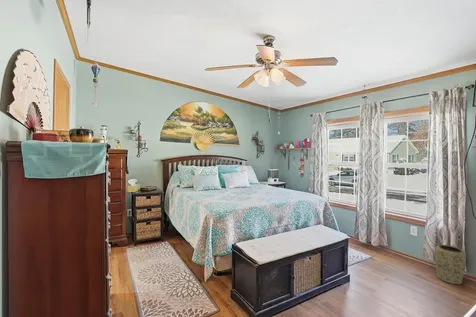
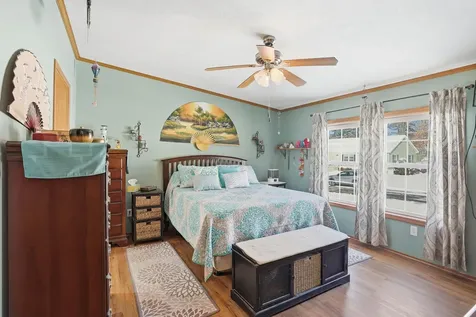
- planter (449, 263)
